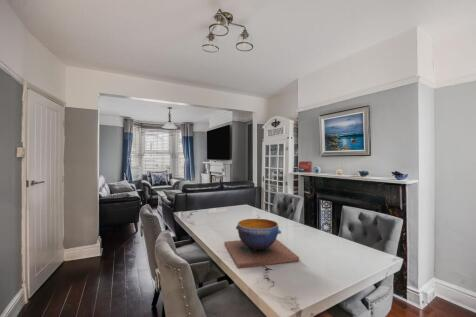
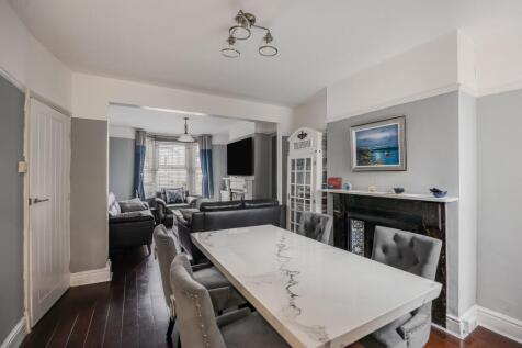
- decorative bowl (258, 237)
